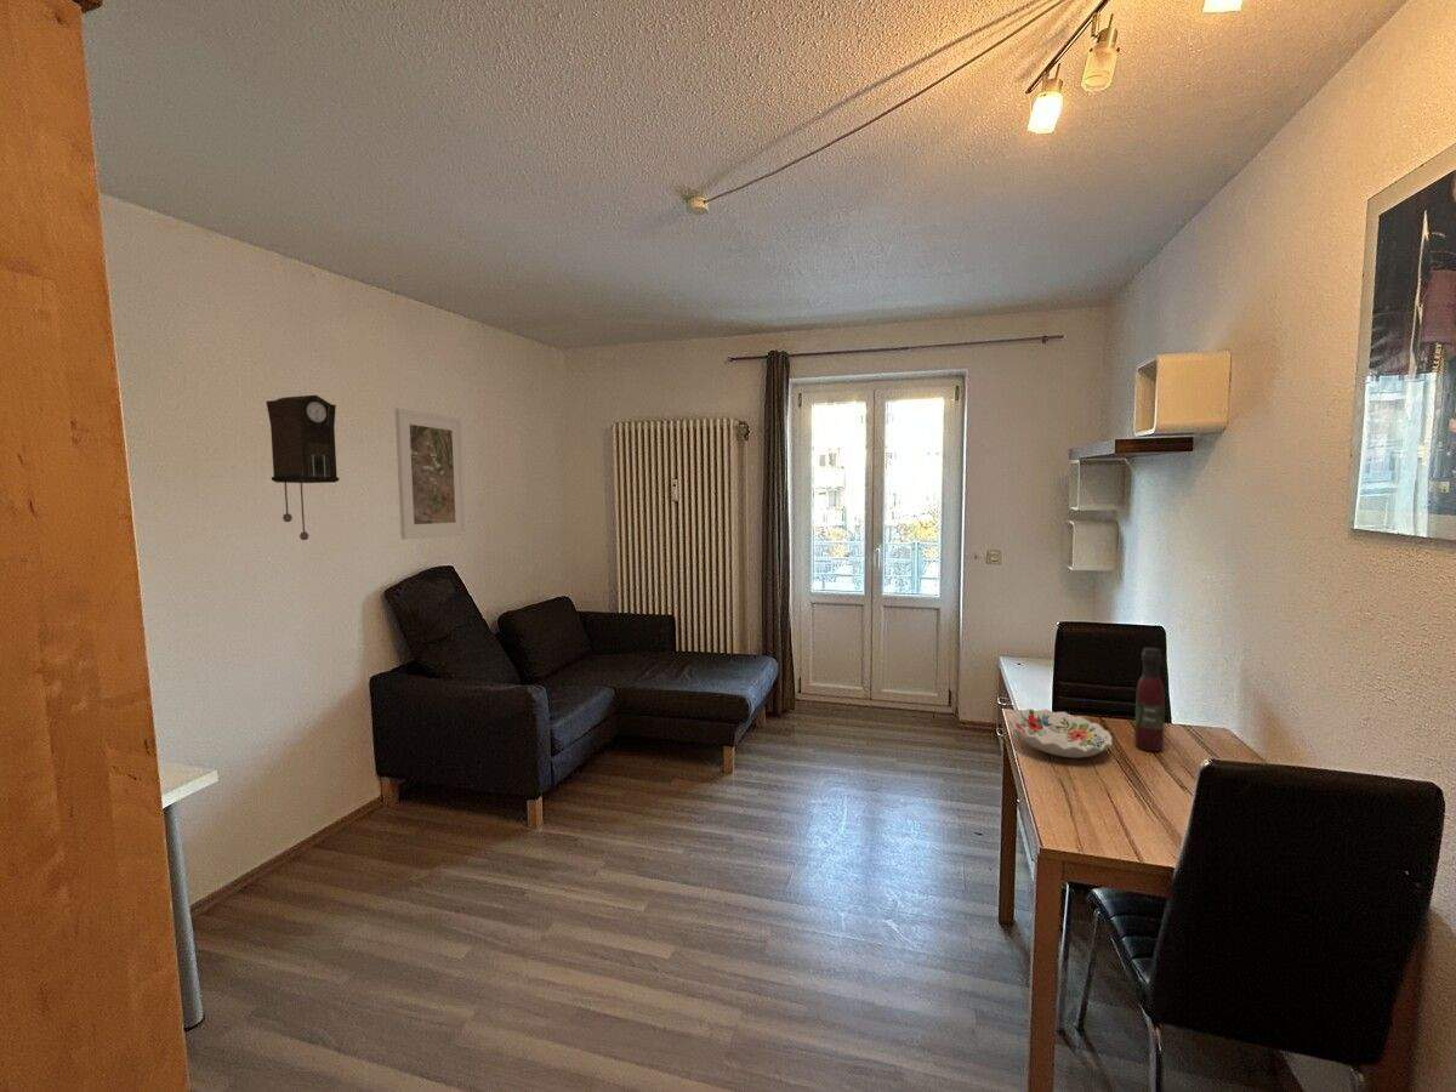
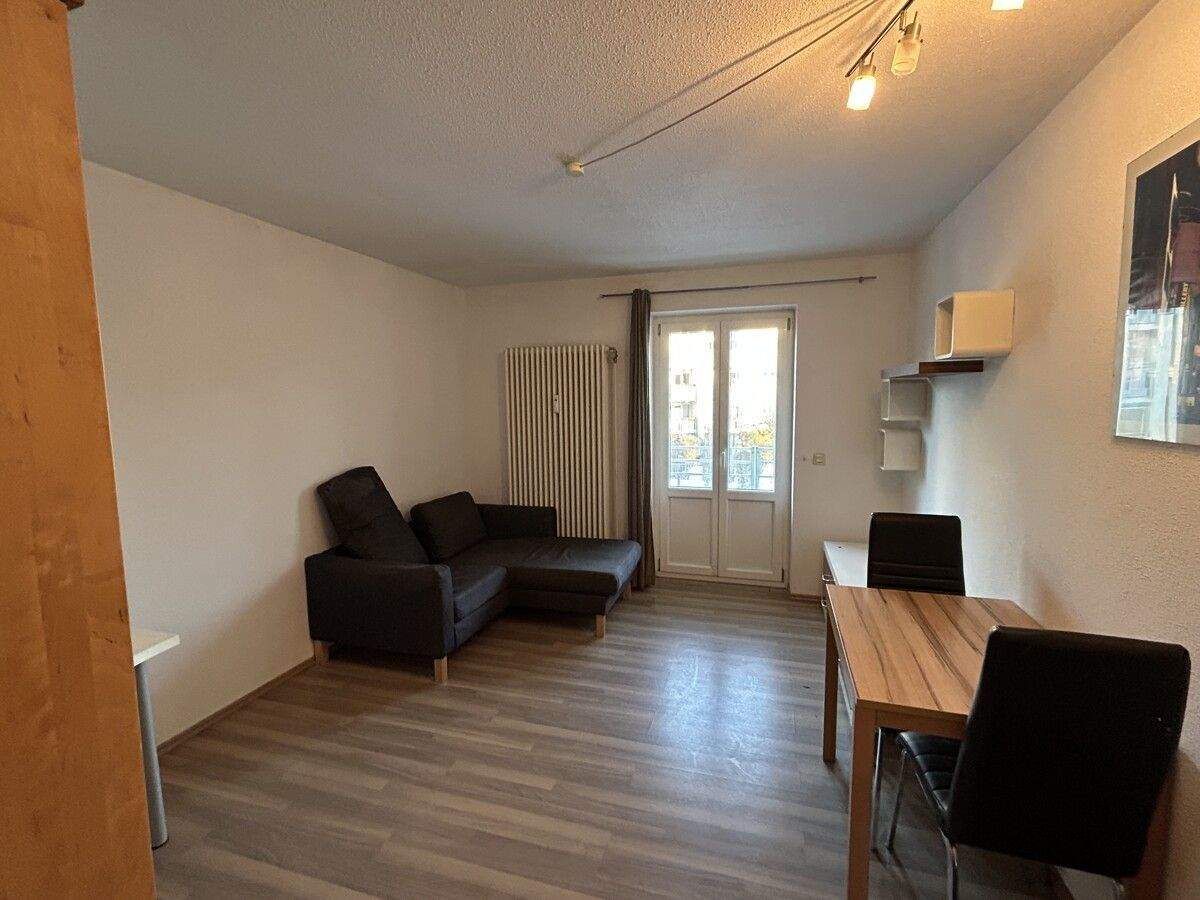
- decorative bowl (1058, 734)
- pendulum clock (305, 468)
- wine bottle (1150, 698)
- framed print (432, 476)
